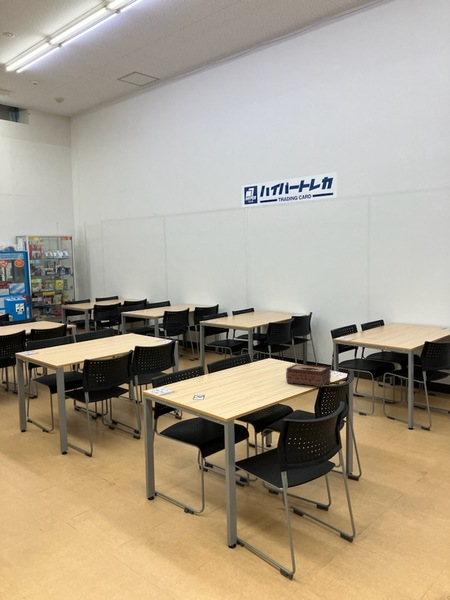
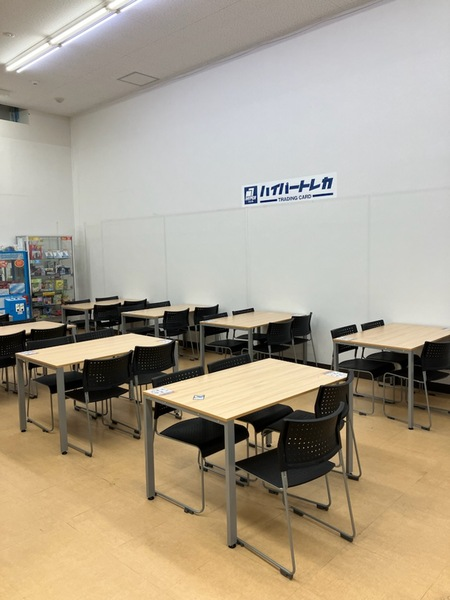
- tissue box (308, 375)
